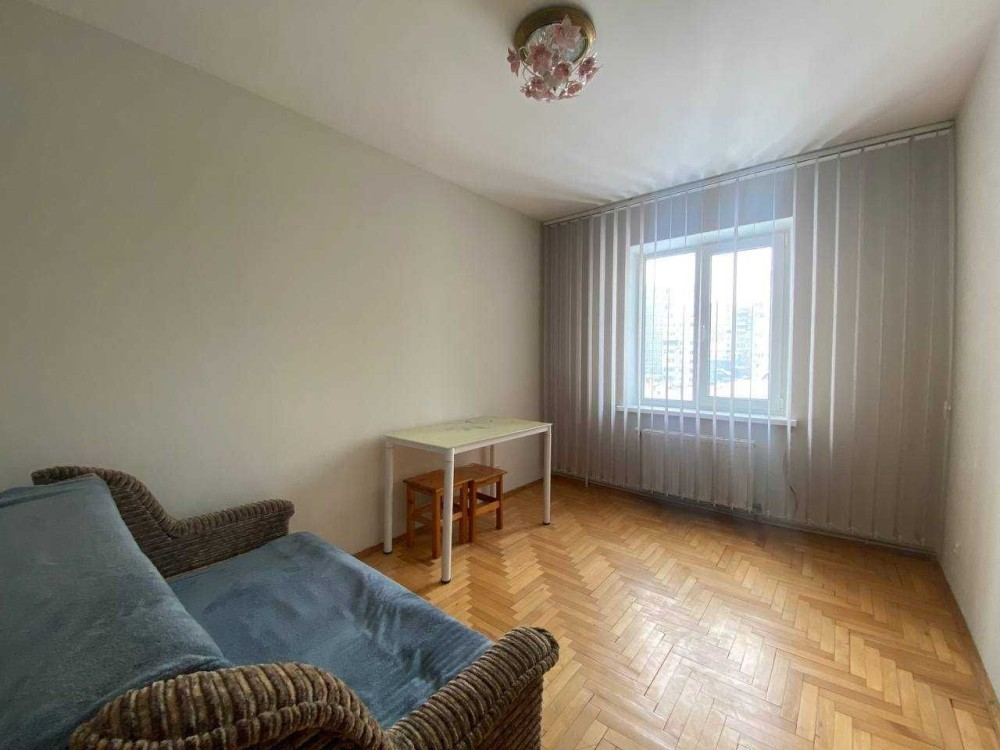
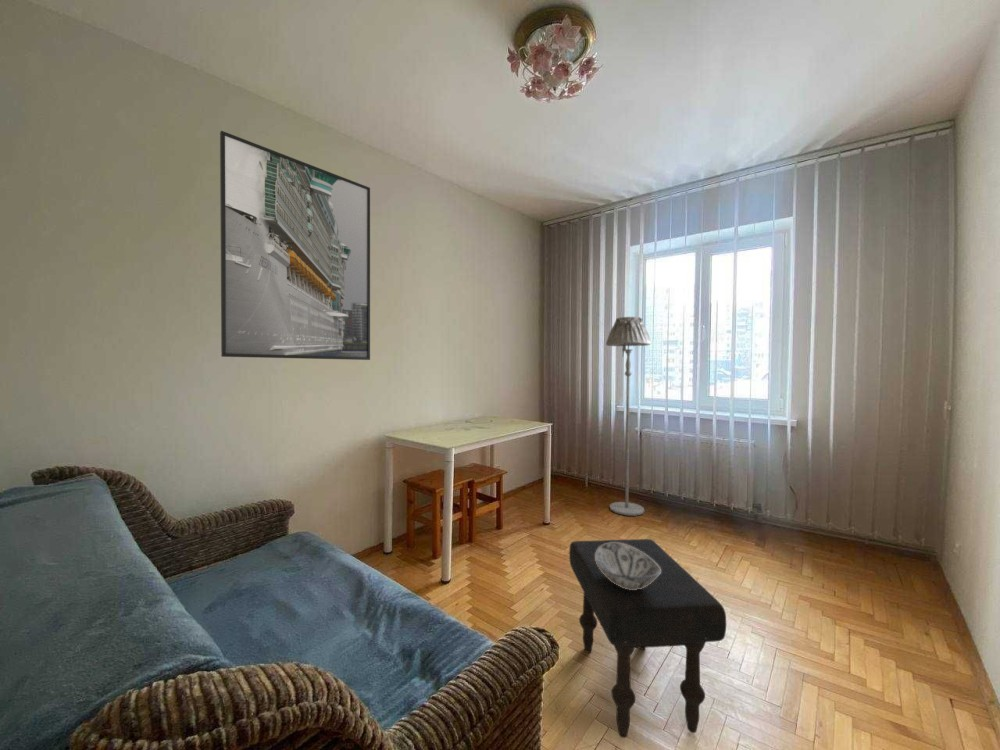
+ decorative bowl (626, 569)
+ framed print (305, 261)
+ ottoman (635, 626)
+ floor lamp (627, 414)
